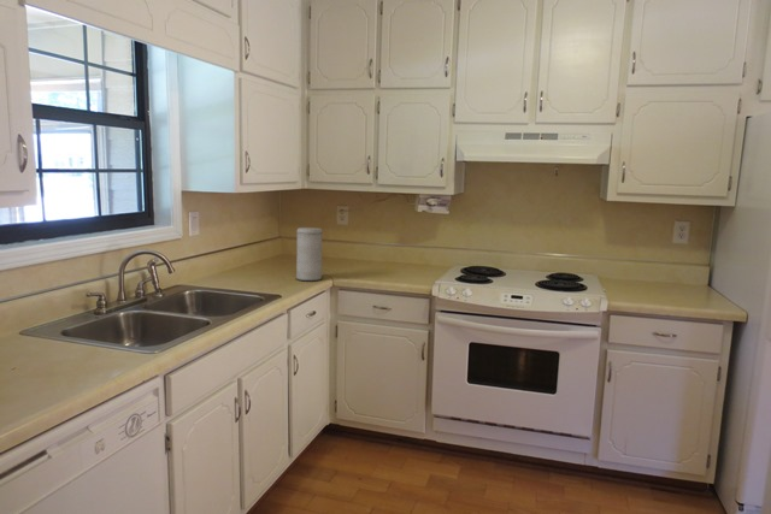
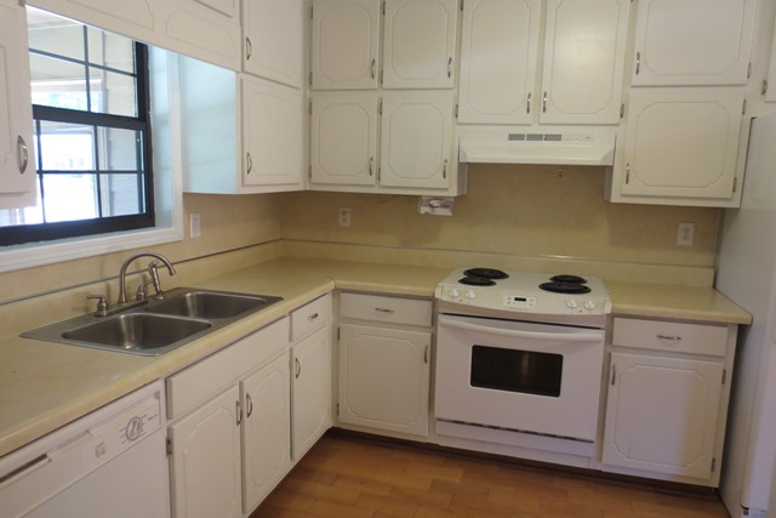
- canister (308, 253)
